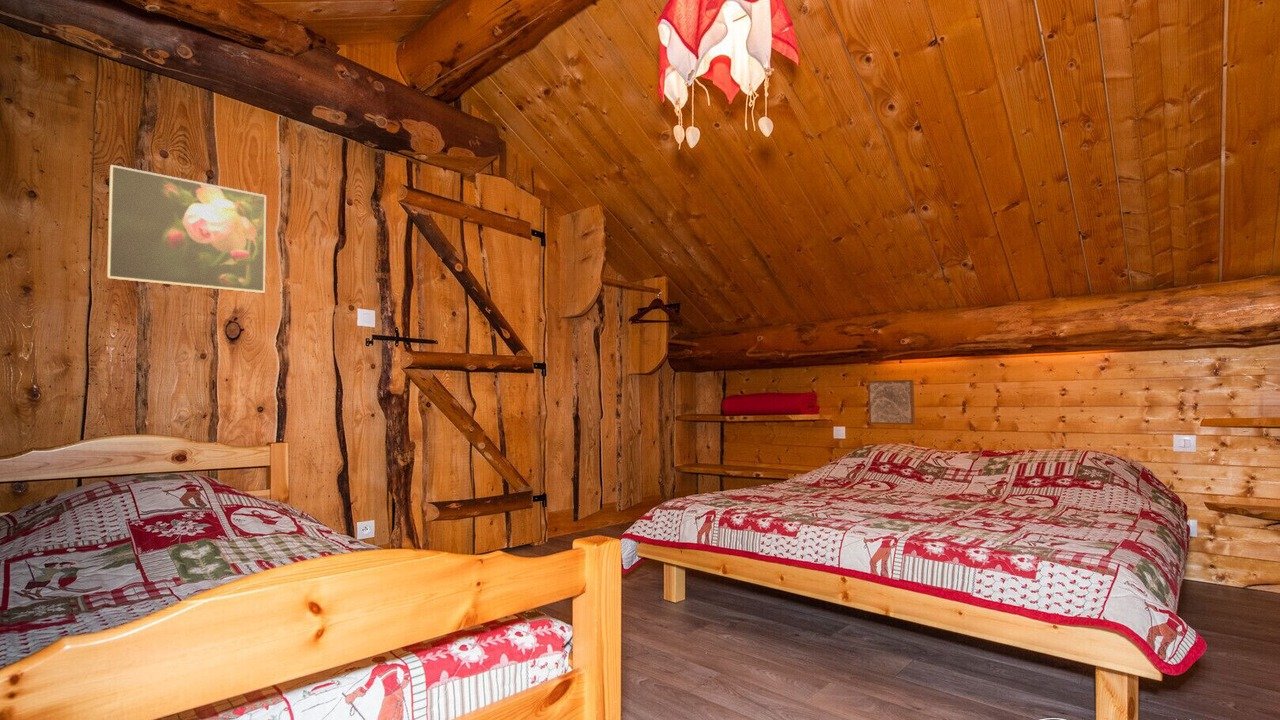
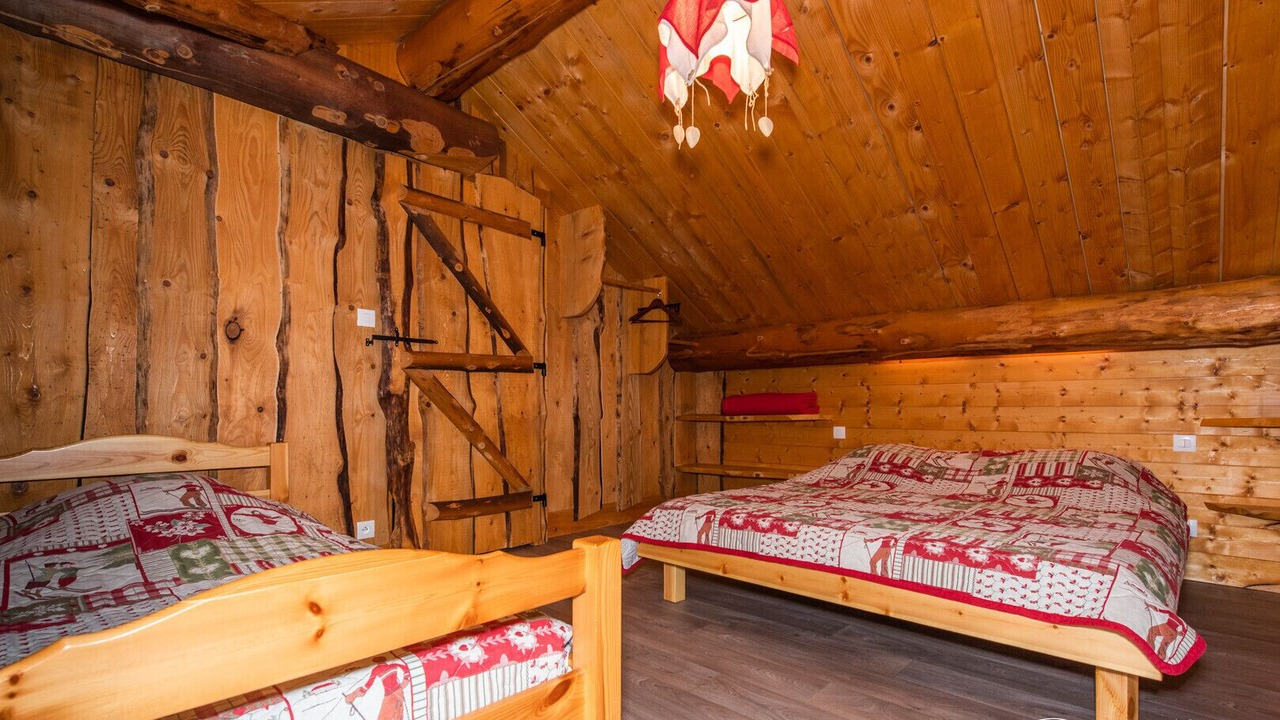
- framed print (192, 233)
- wall art (890, 402)
